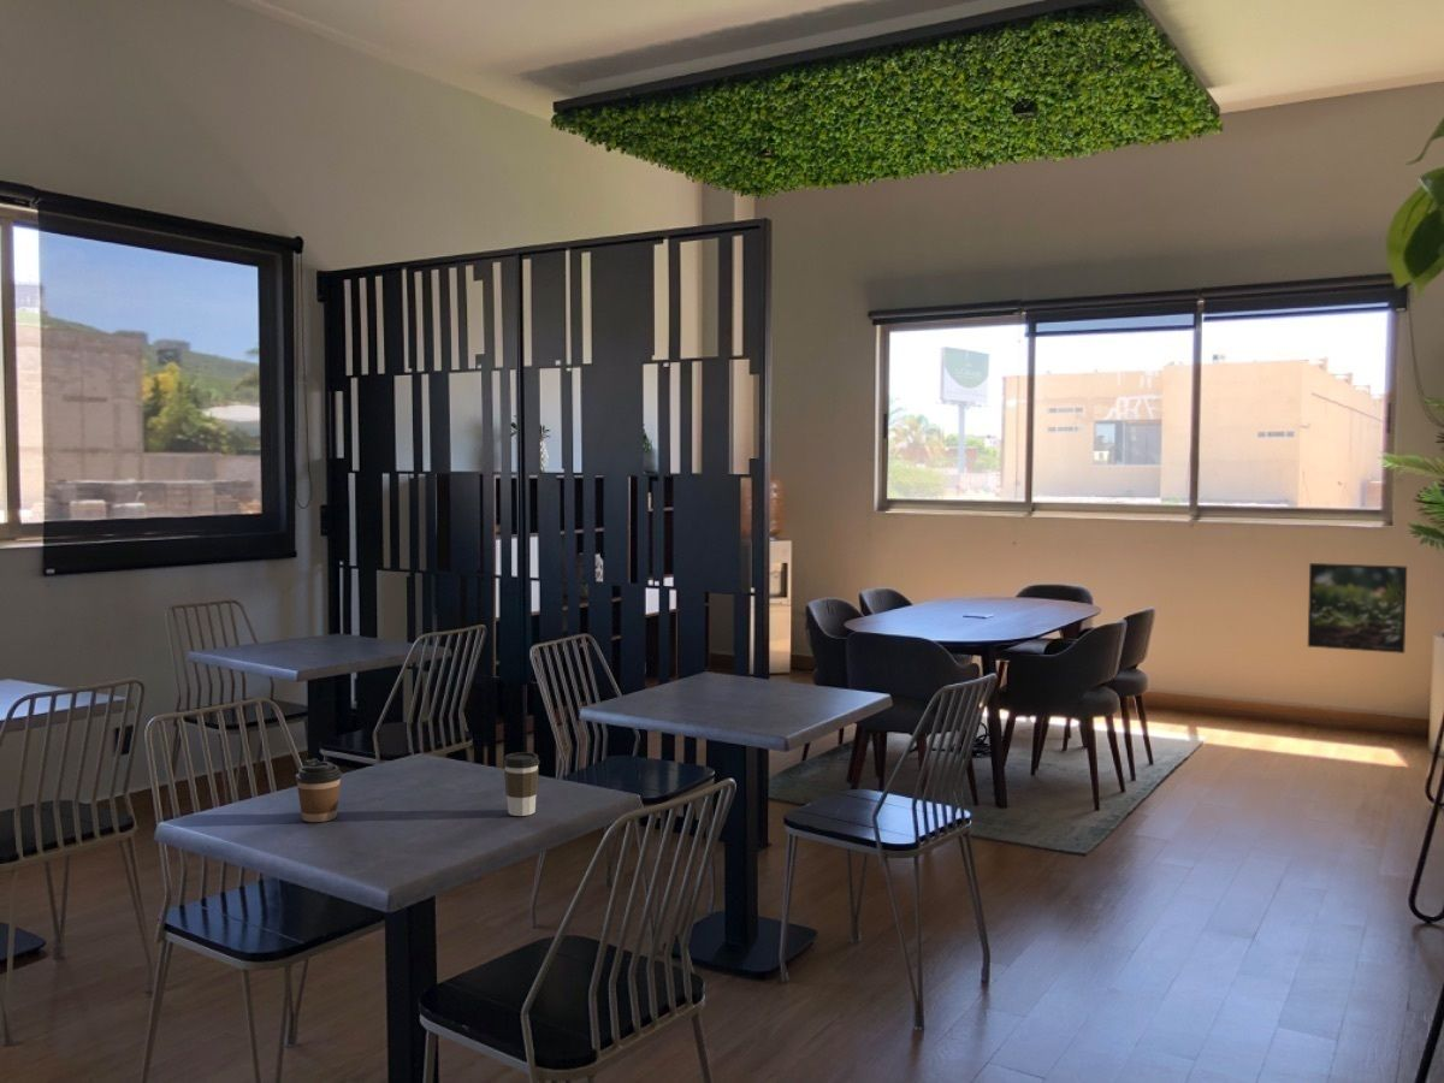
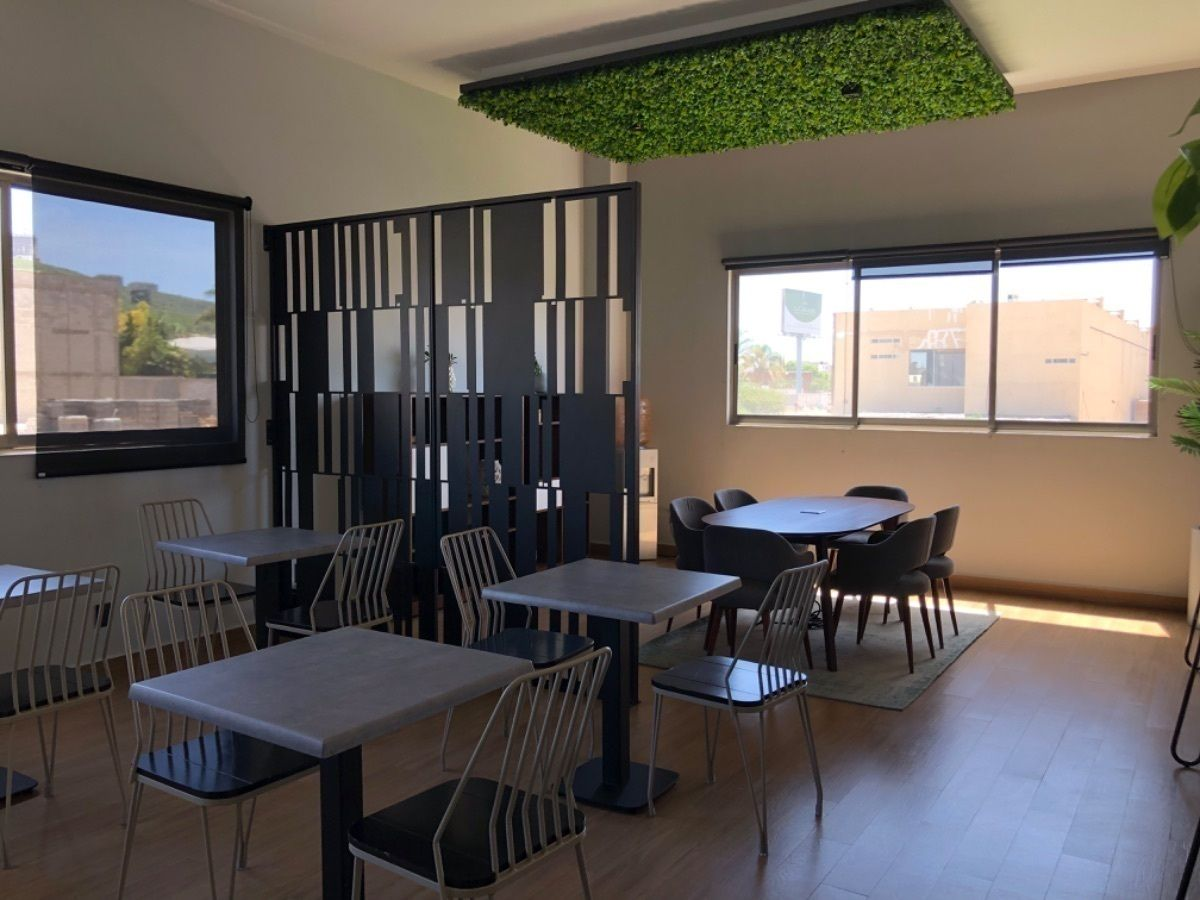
- coffee cup (319, 788)
- coffee cup (521, 783)
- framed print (1356, 606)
